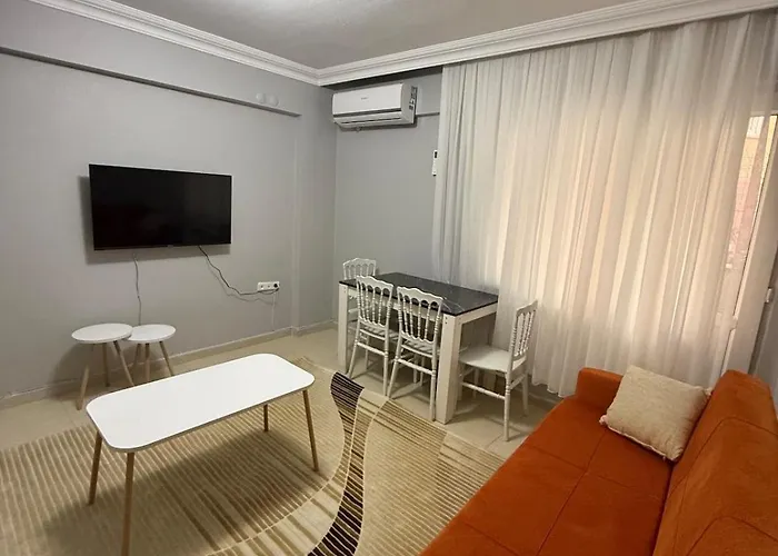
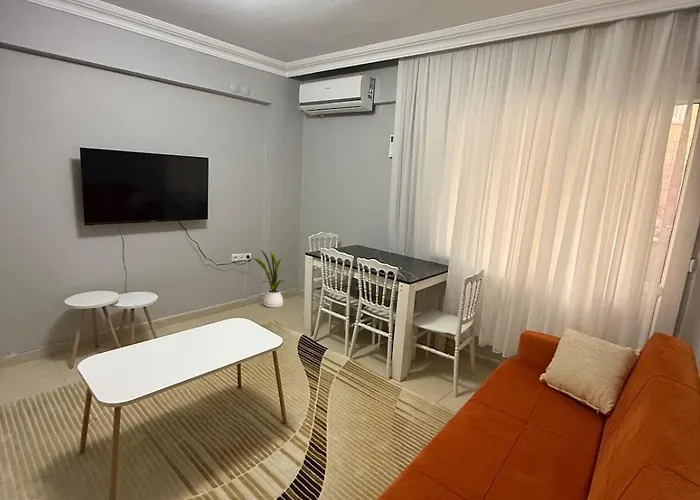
+ house plant (272, 276)
